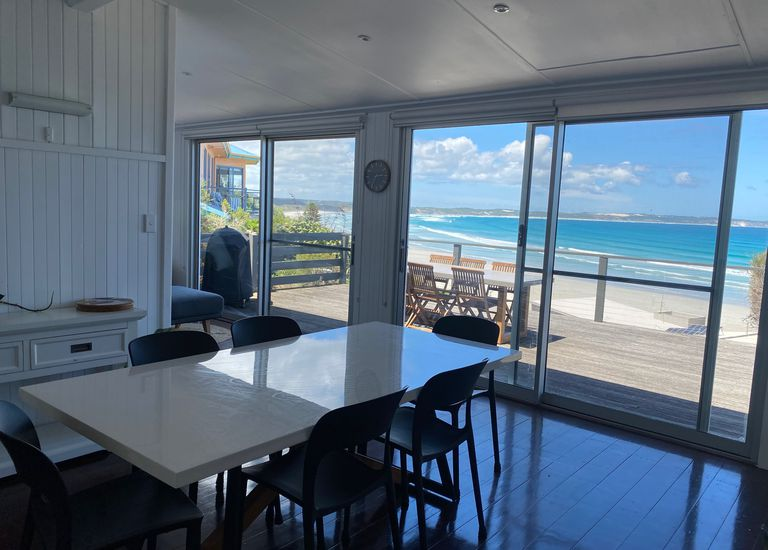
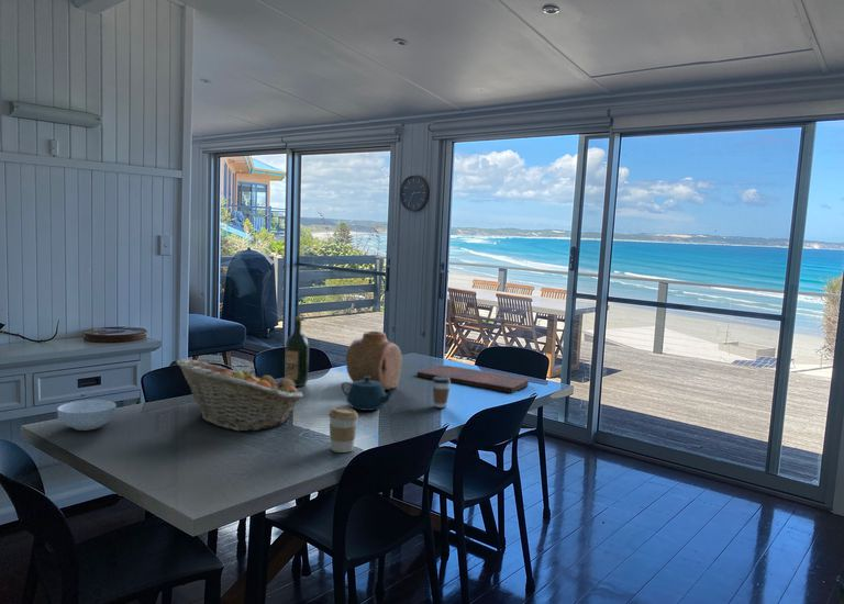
+ cereal bowl (87, 416)
+ teapot (368, 392)
+ cutting board (474, 377)
+ vase (373, 359)
+ coffee cup (441, 391)
+ coffee cup (343, 428)
+ wine bottle (297, 350)
+ fruit basket (240, 389)
